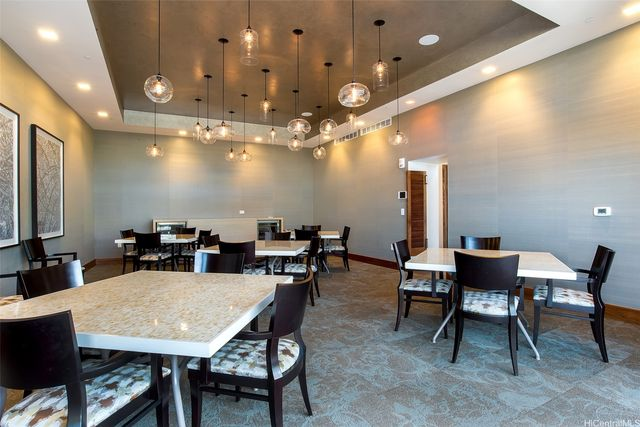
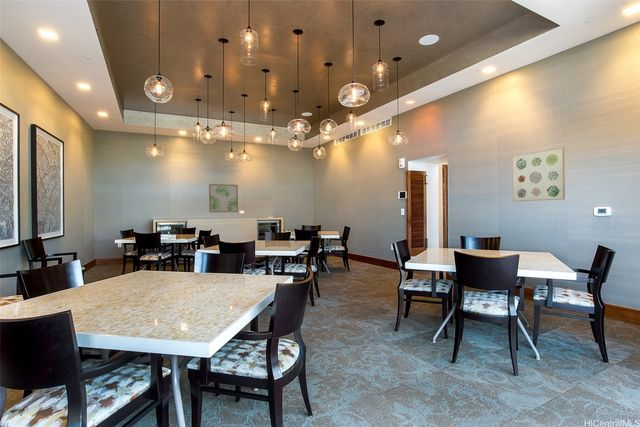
+ wall art (223, 198)
+ wall art (536, 176)
